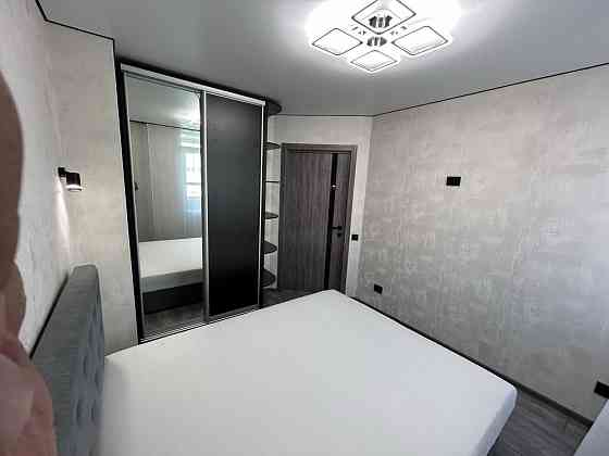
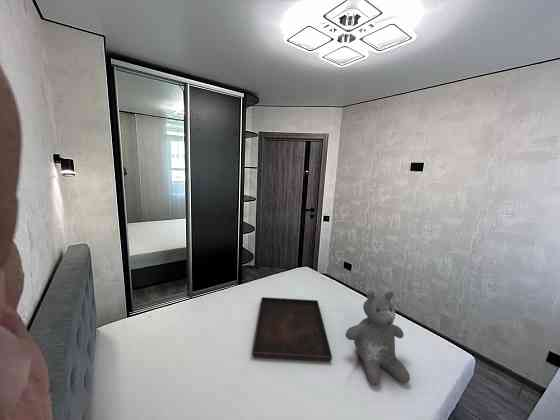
+ teddy bear (381, 332)
+ serving tray (290, 324)
